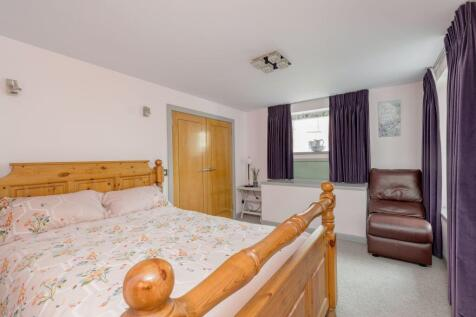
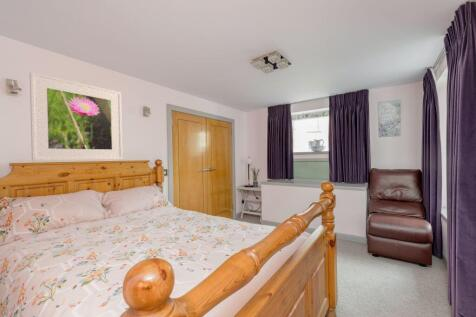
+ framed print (82, 122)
